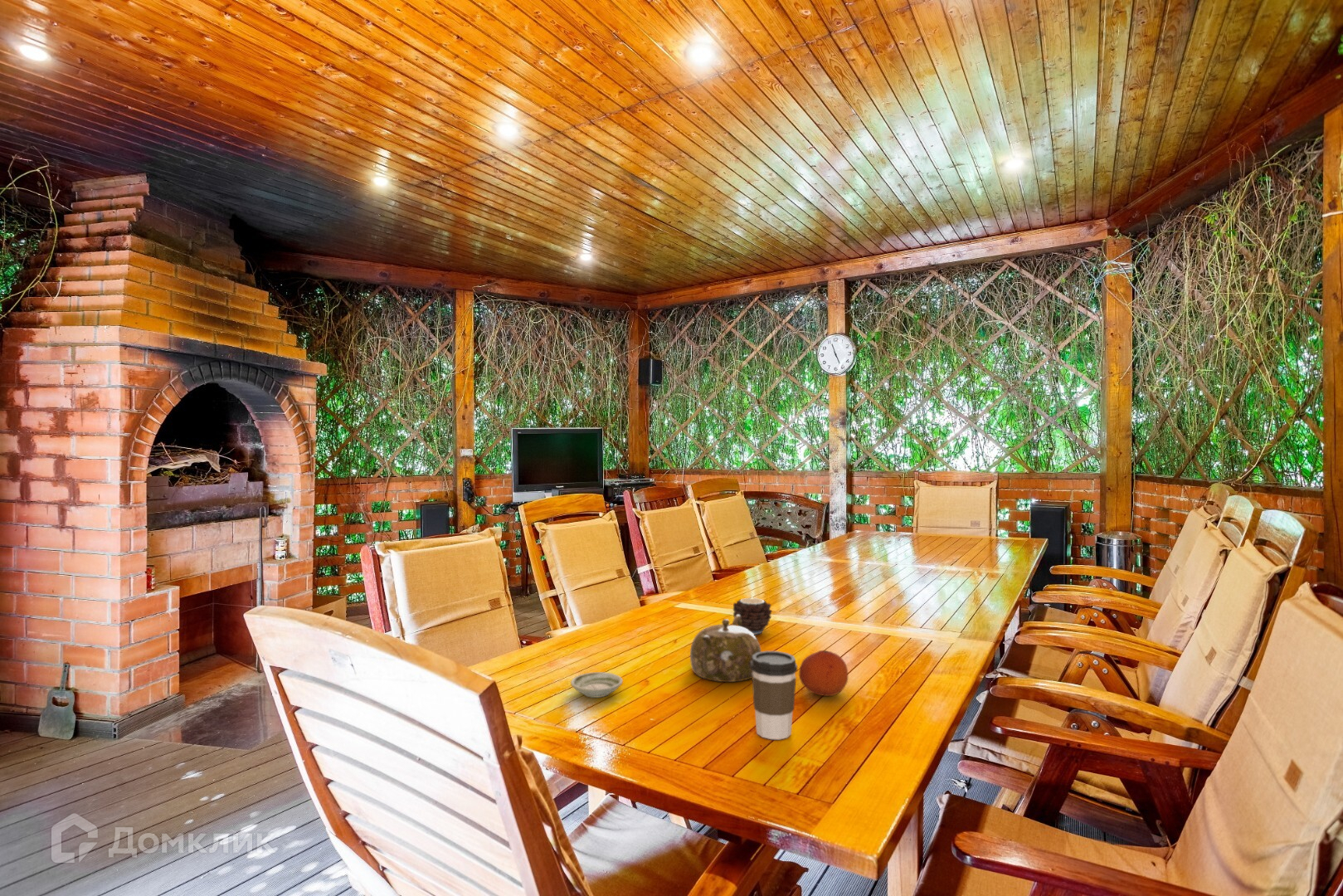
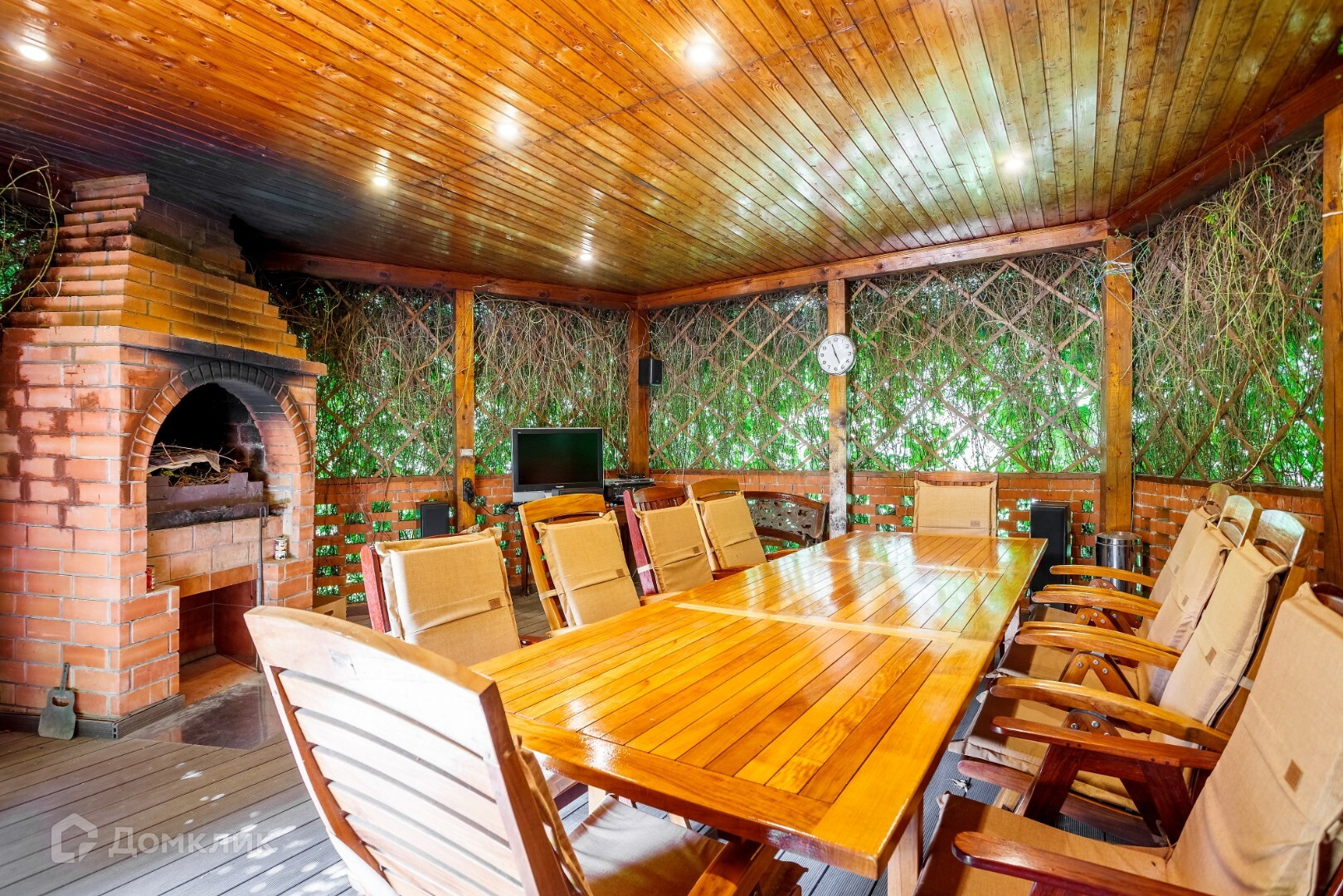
- coffee cup (773, 694)
- candle (752, 612)
- saucer (596, 686)
- fruit (823, 671)
- teapot (723, 646)
